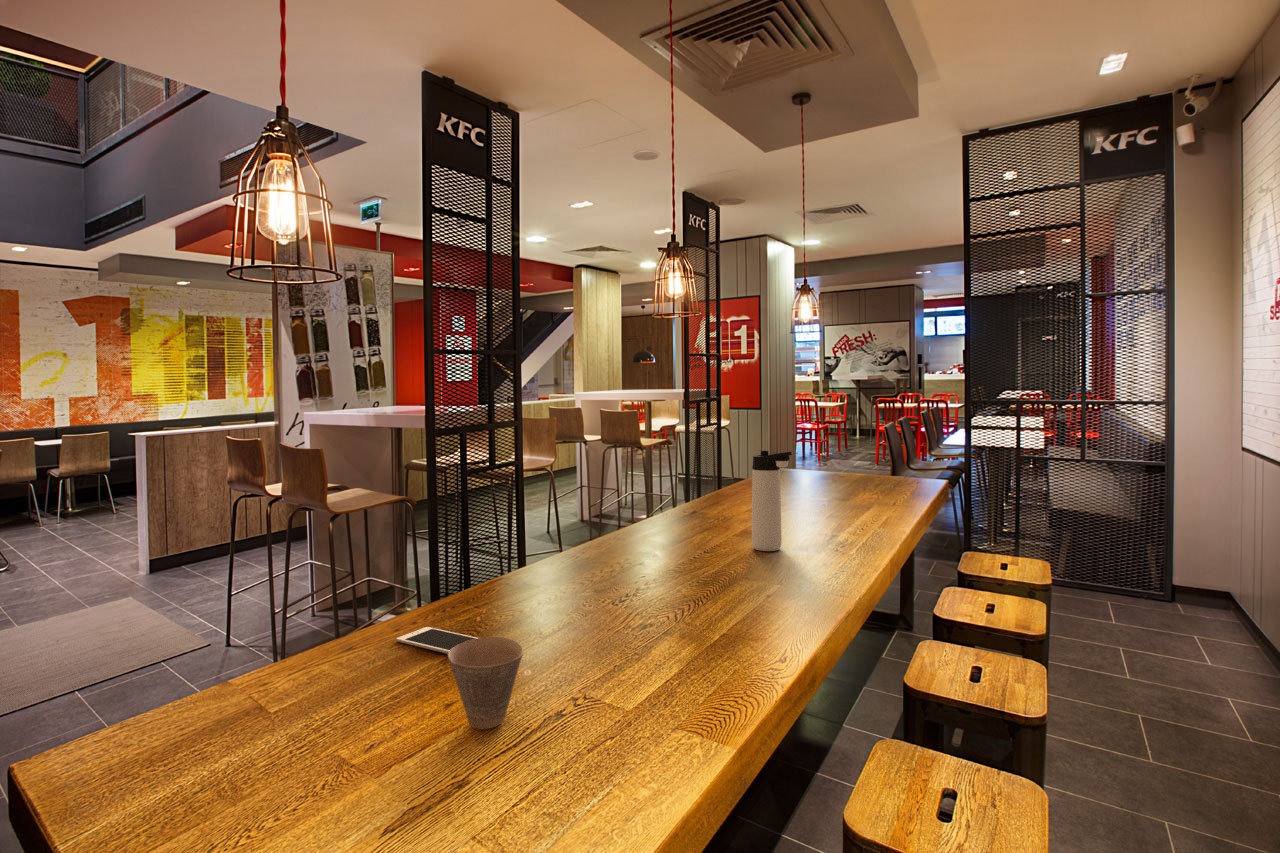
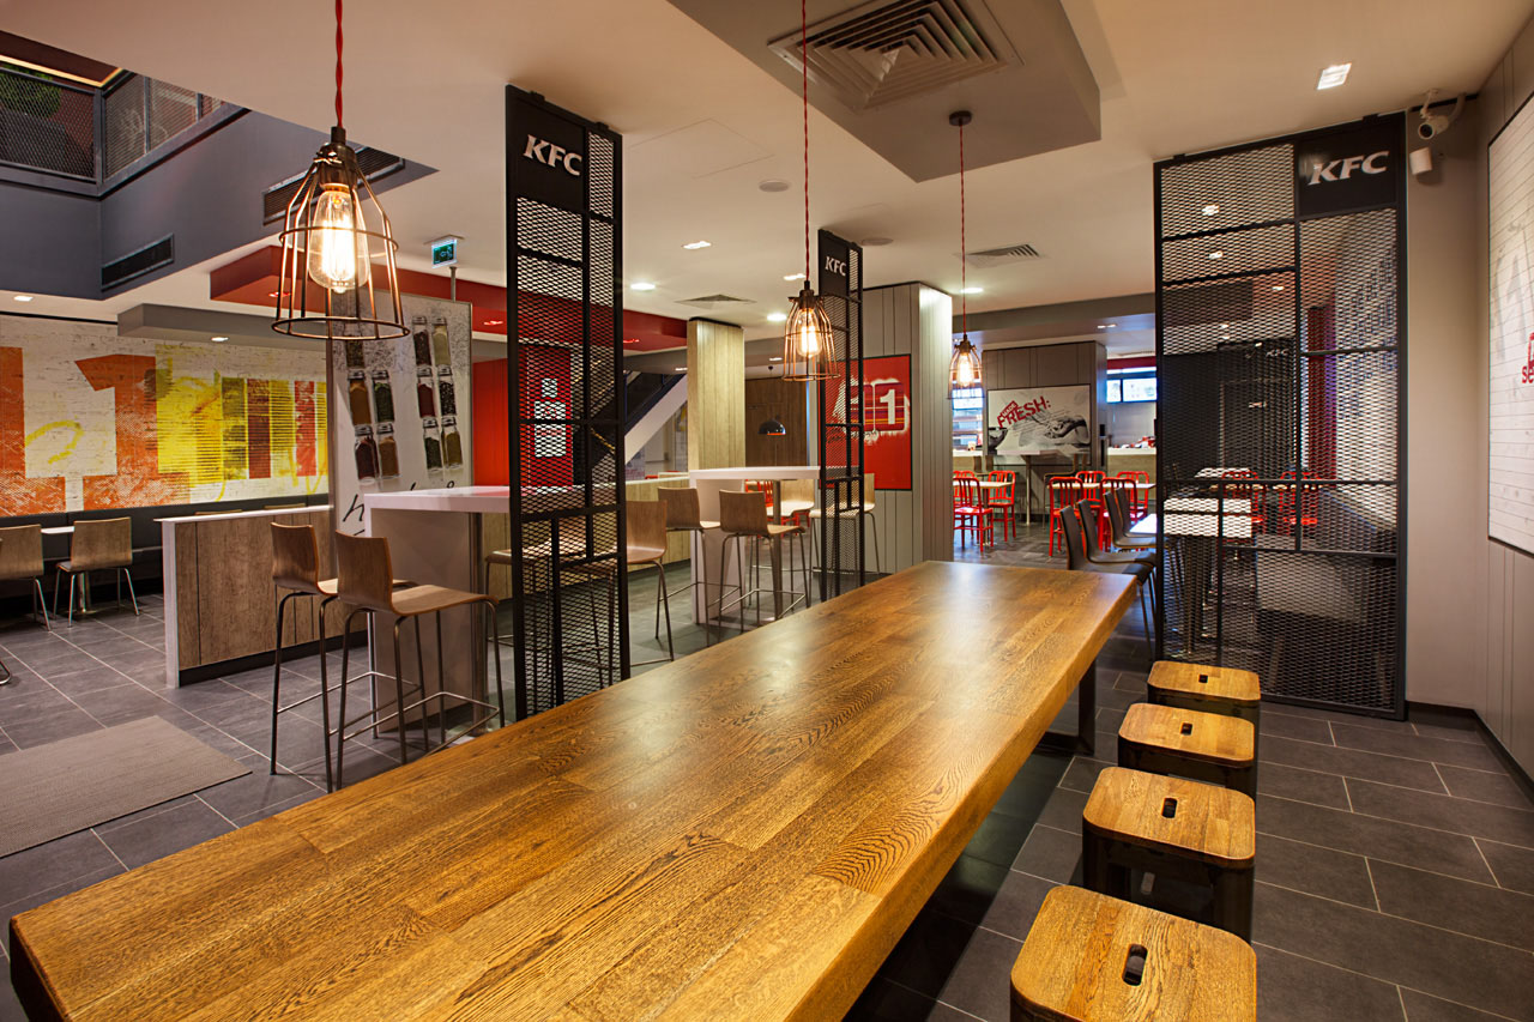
- cell phone (440, 640)
- thermos bottle (772, 500)
- cup (486, 686)
